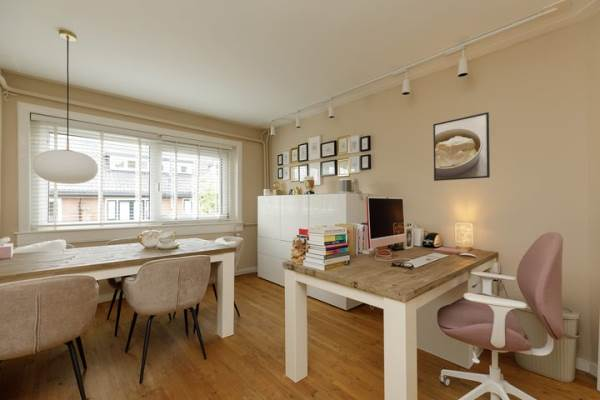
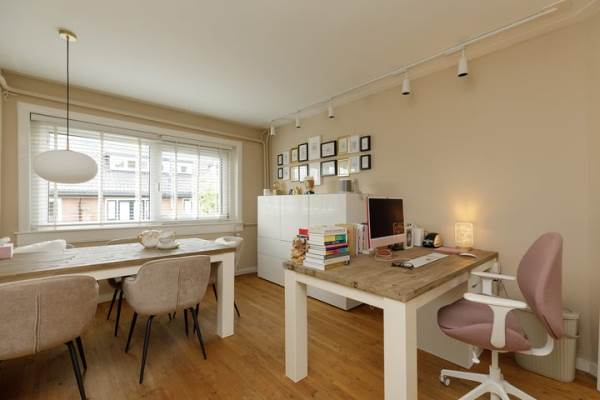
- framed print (459, 149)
